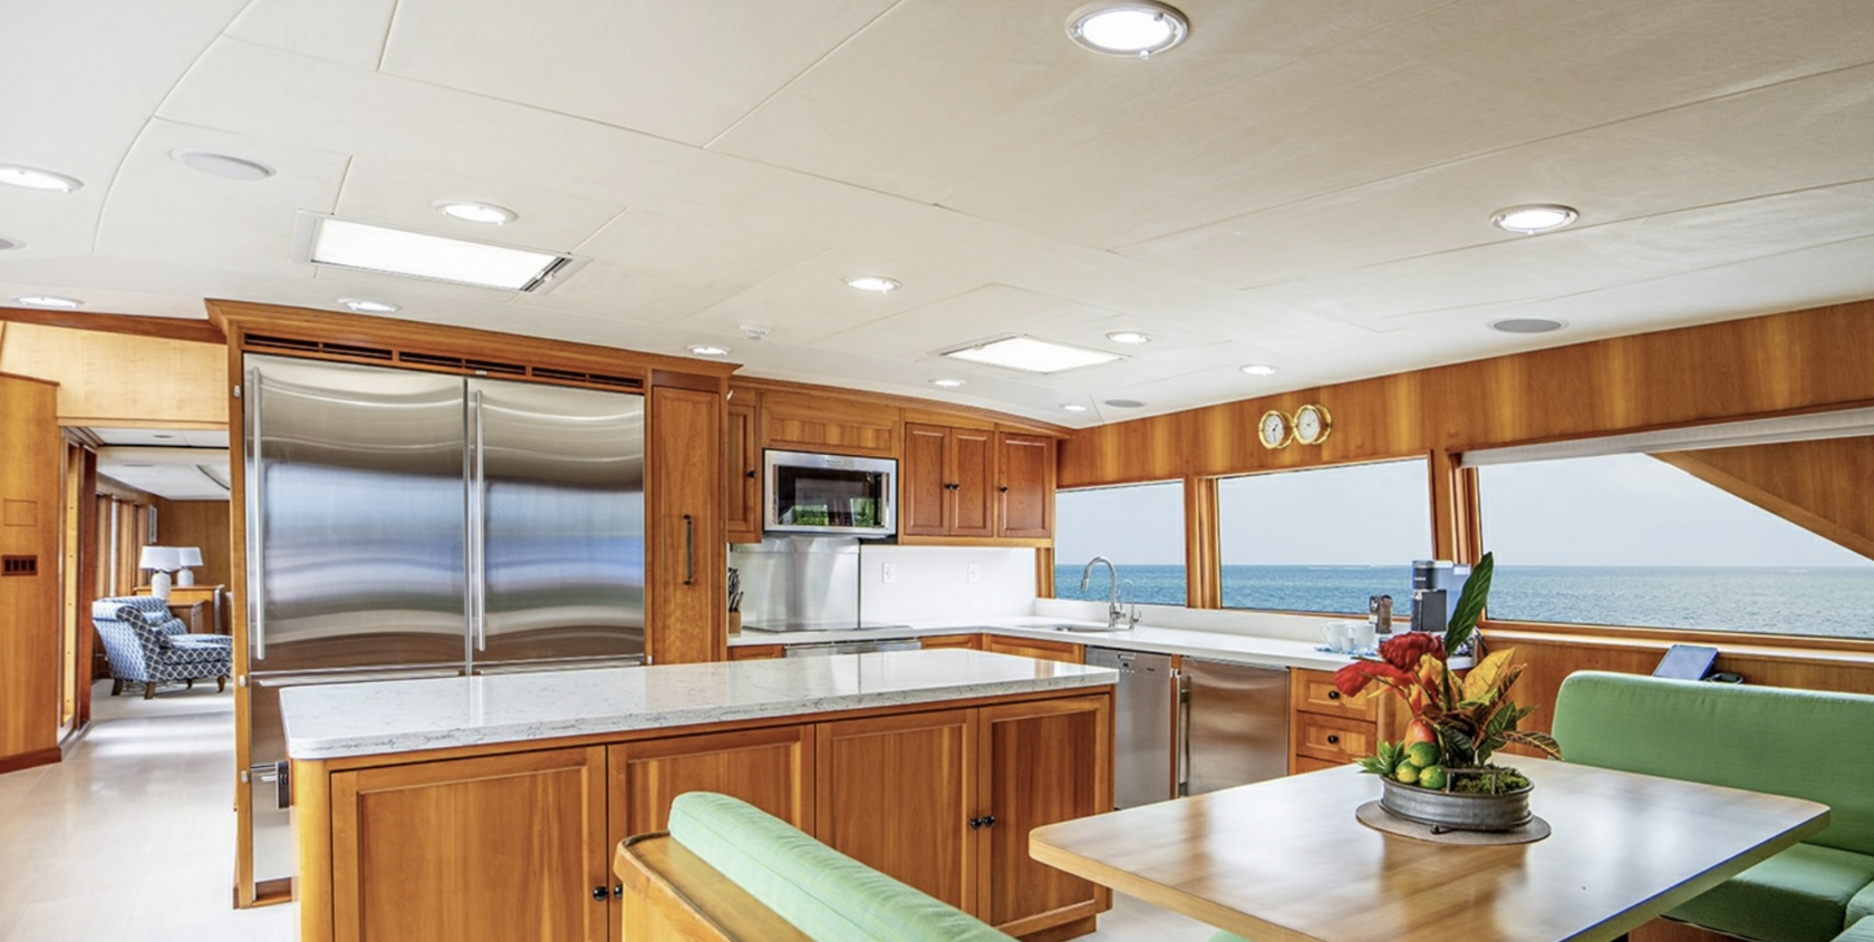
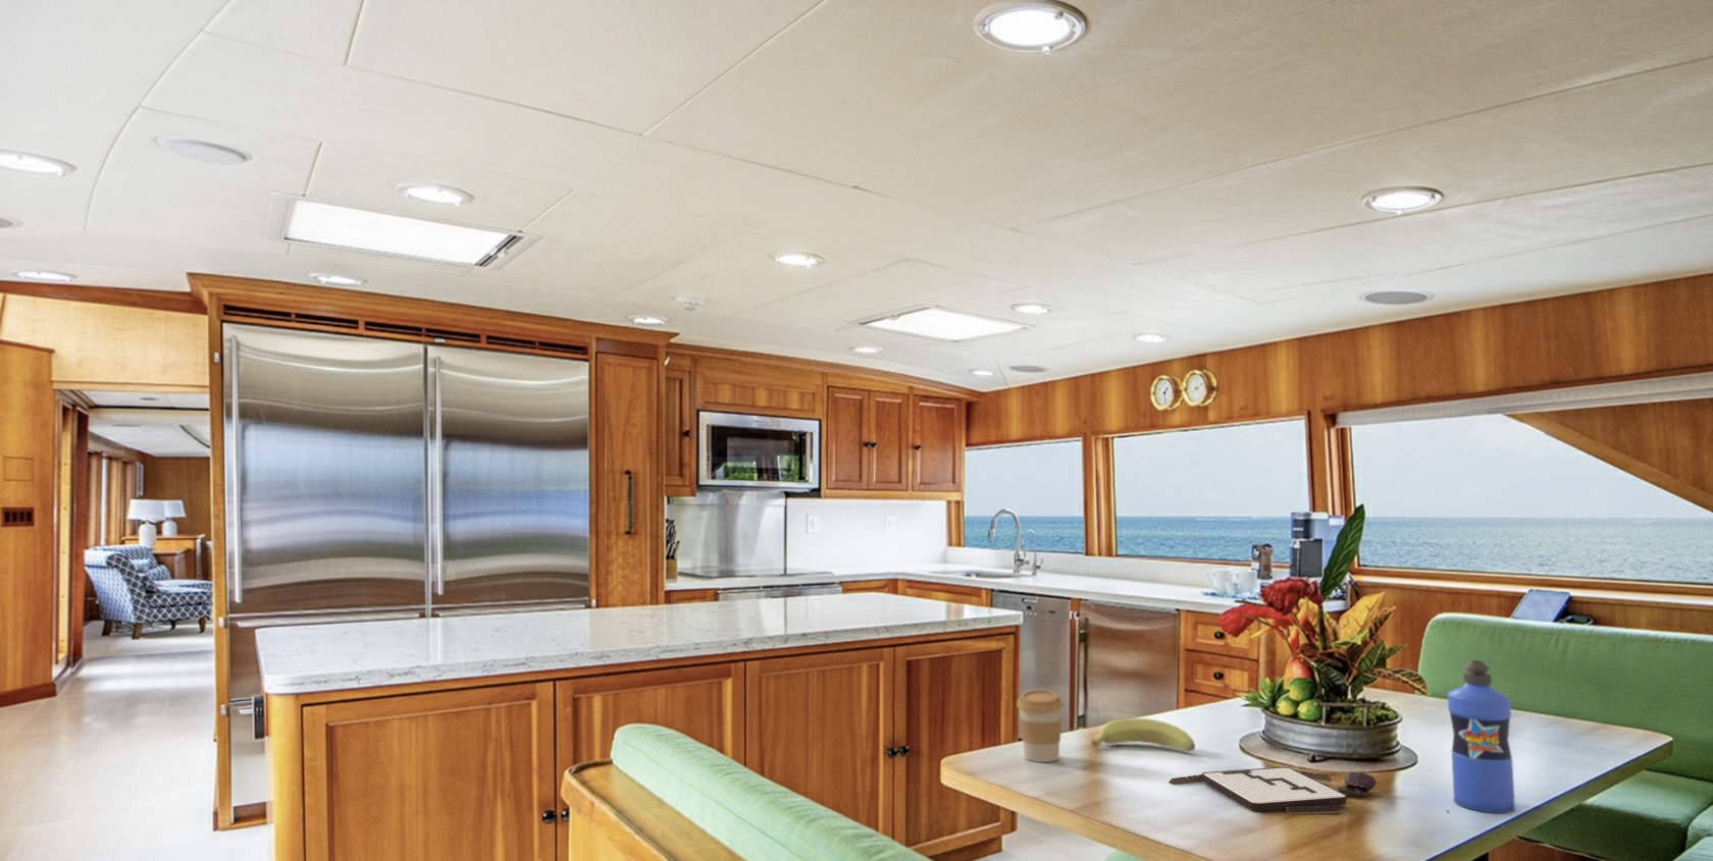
+ board game (1284, 785)
+ water bottle (1479, 731)
+ banana (1138, 735)
+ coffee cup (1041, 725)
